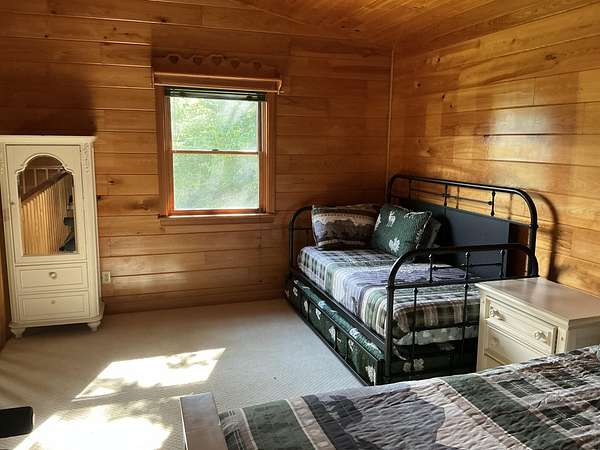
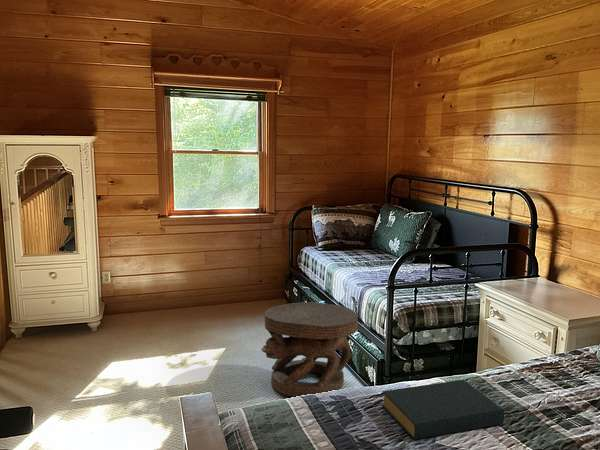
+ hardback book (440, 407)
+ carved stool (308, 347)
